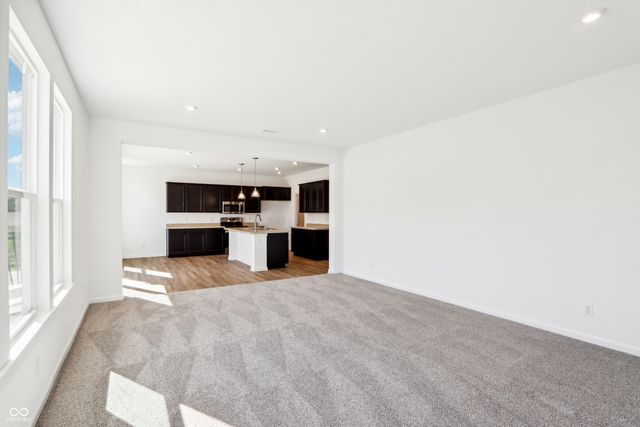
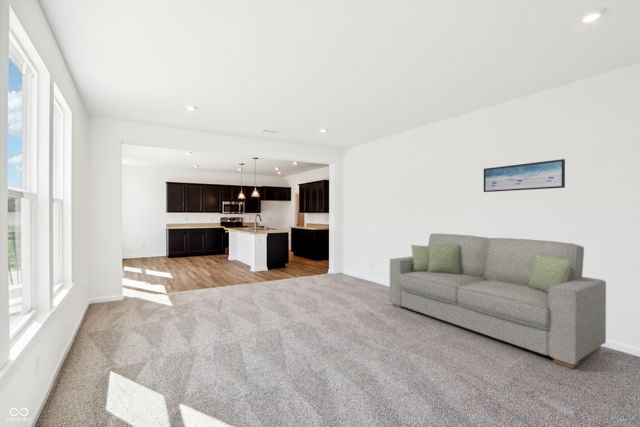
+ wall art (520, 177)
+ sofa (478, 280)
